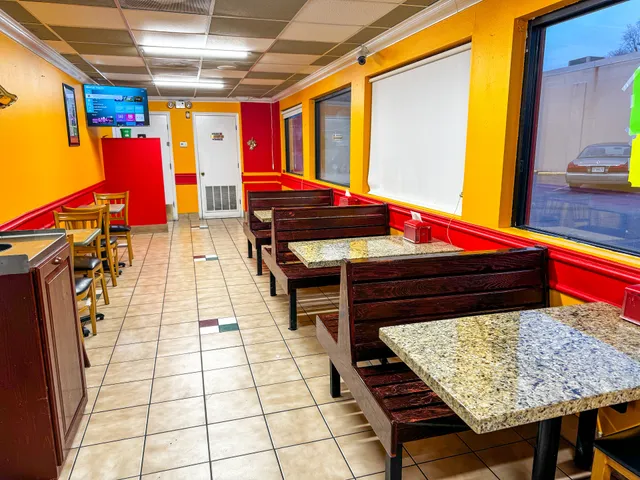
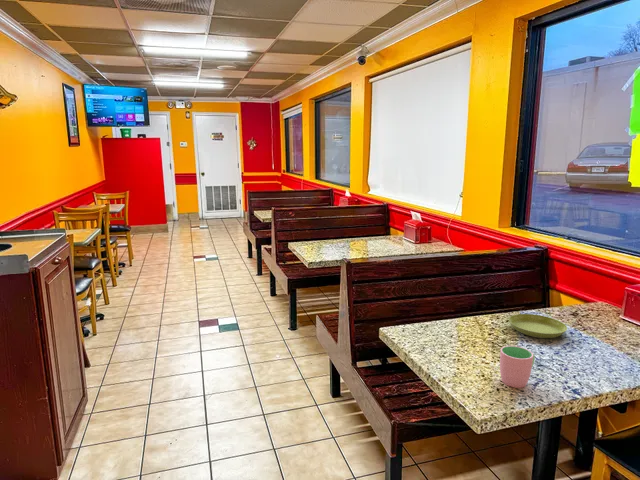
+ saucer (536, 326)
+ cup (518, 366)
